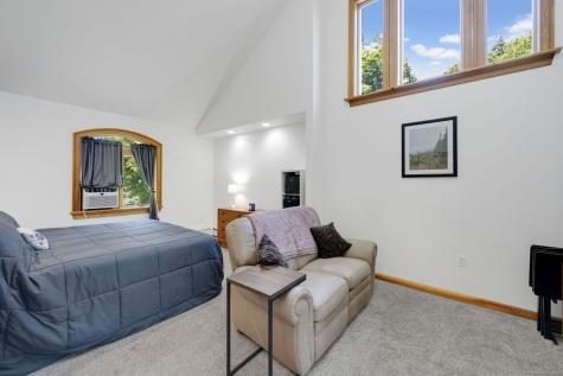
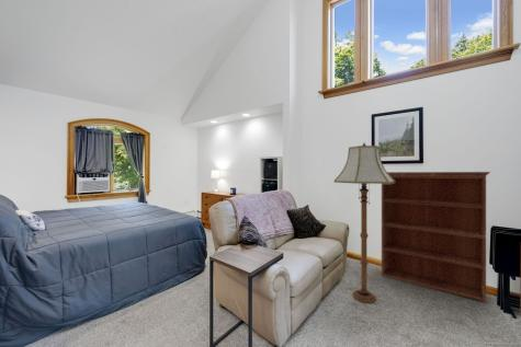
+ floor lamp (363, 219)
+ bookcase (428, 227)
